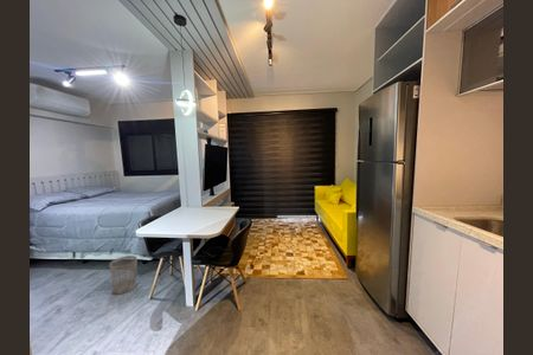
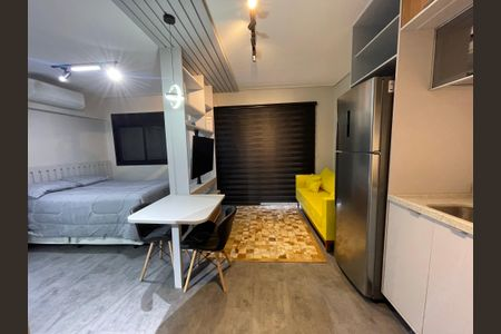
- wastebasket (123, 275)
